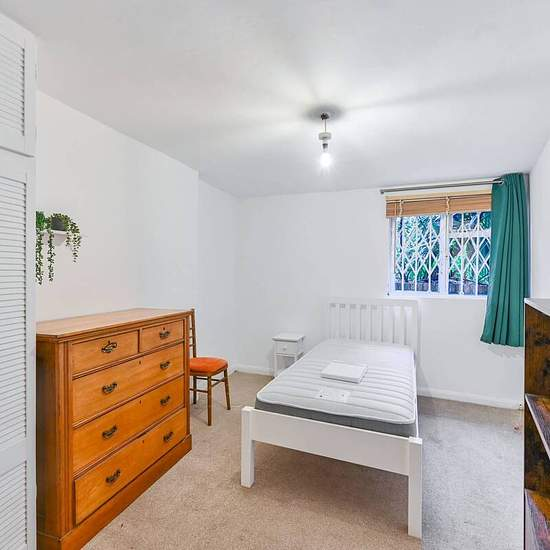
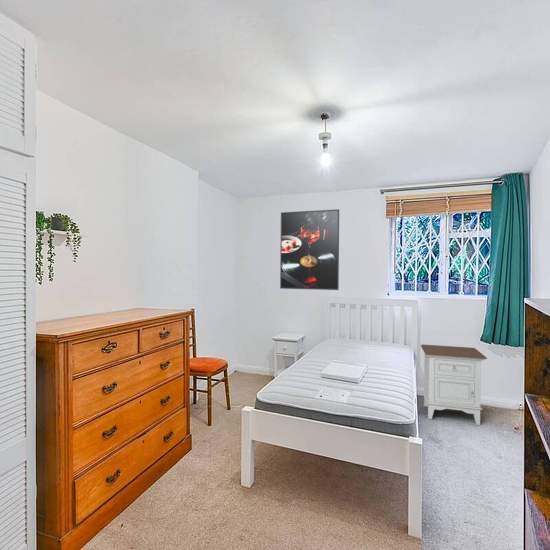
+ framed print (308, 250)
+ nightstand (450, 382)
